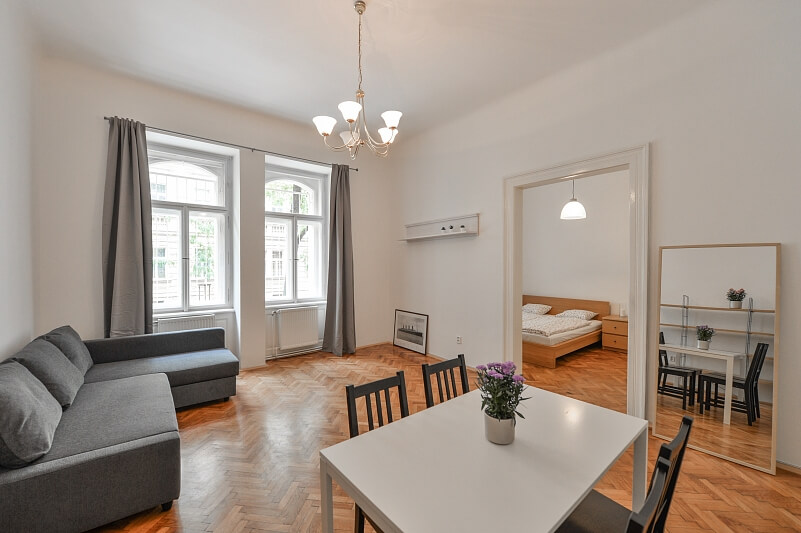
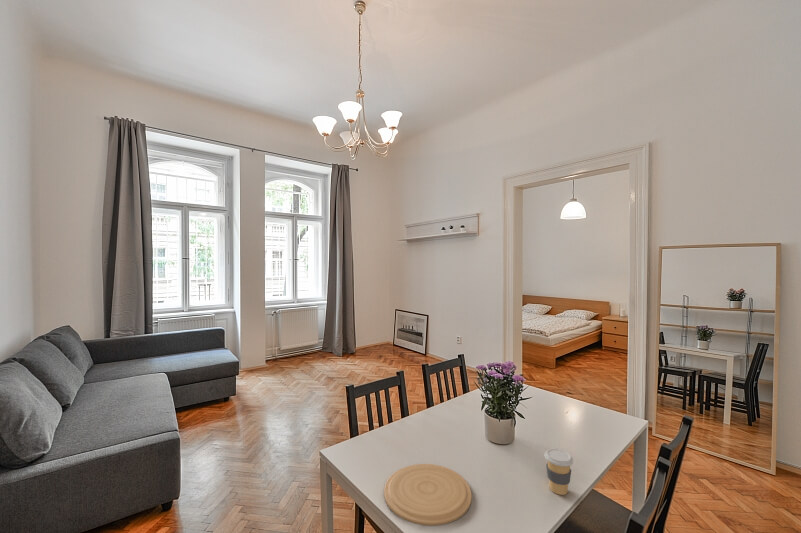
+ plate (427, 490)
+ coffee cup (558, 472)
